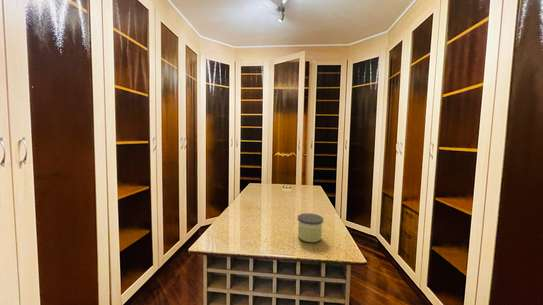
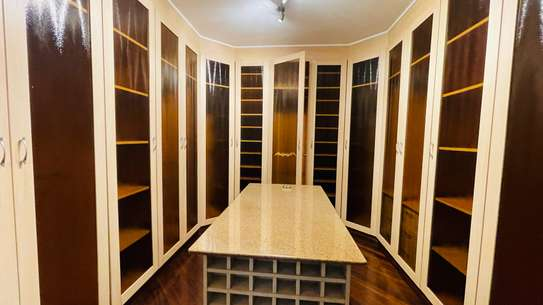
- candle (309, 227)
